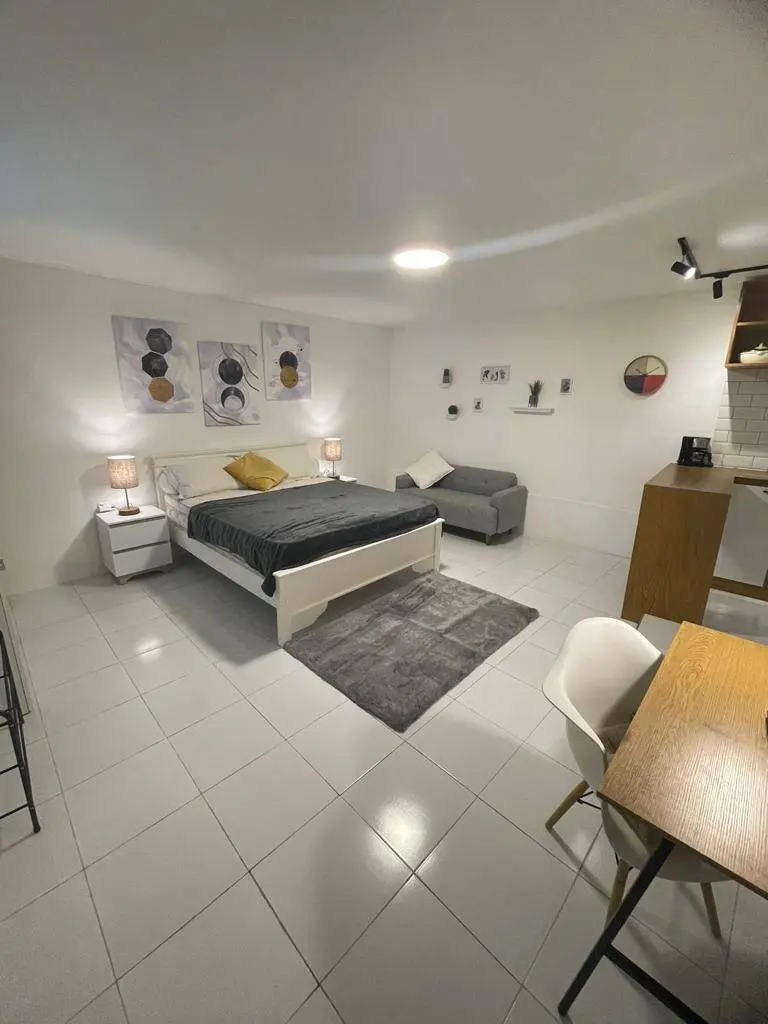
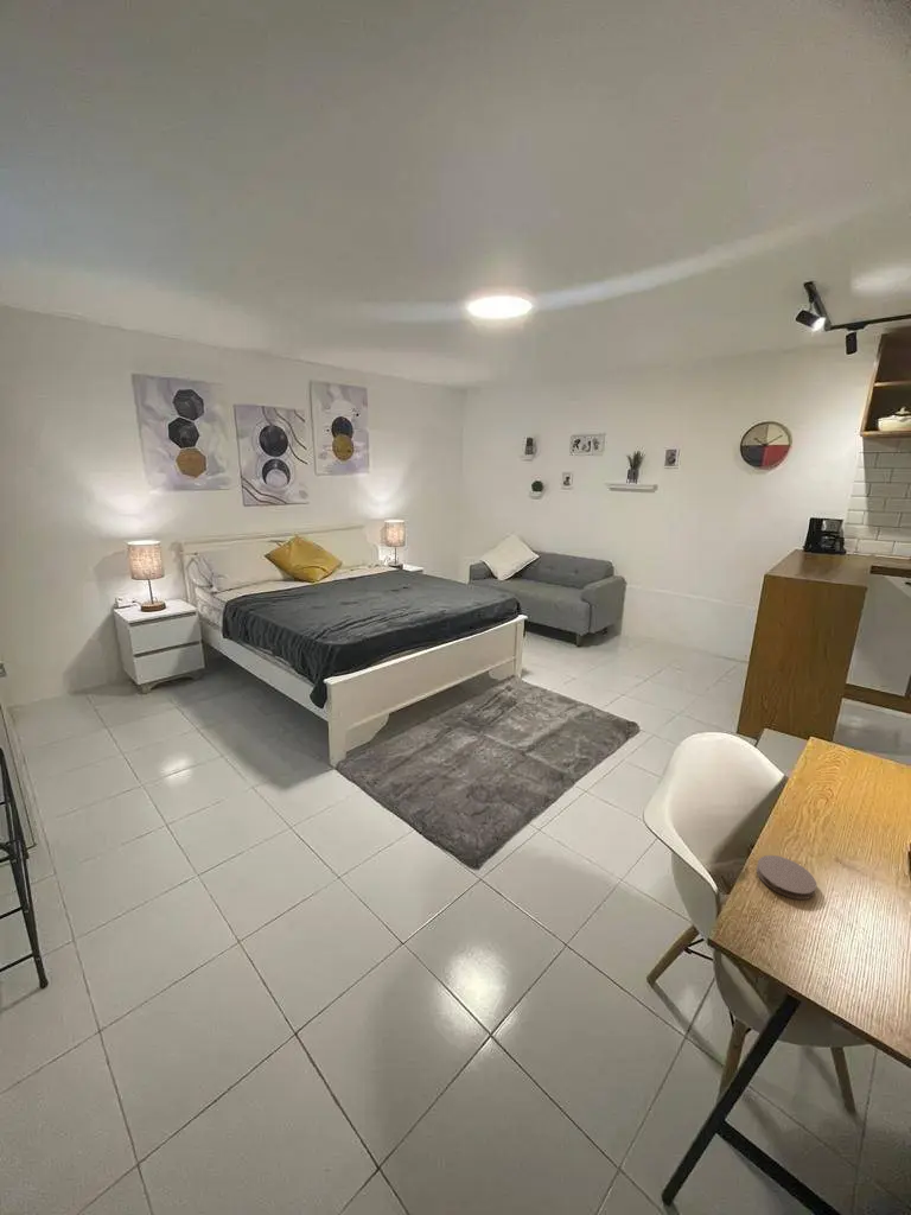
+ coaster (785, 876)
